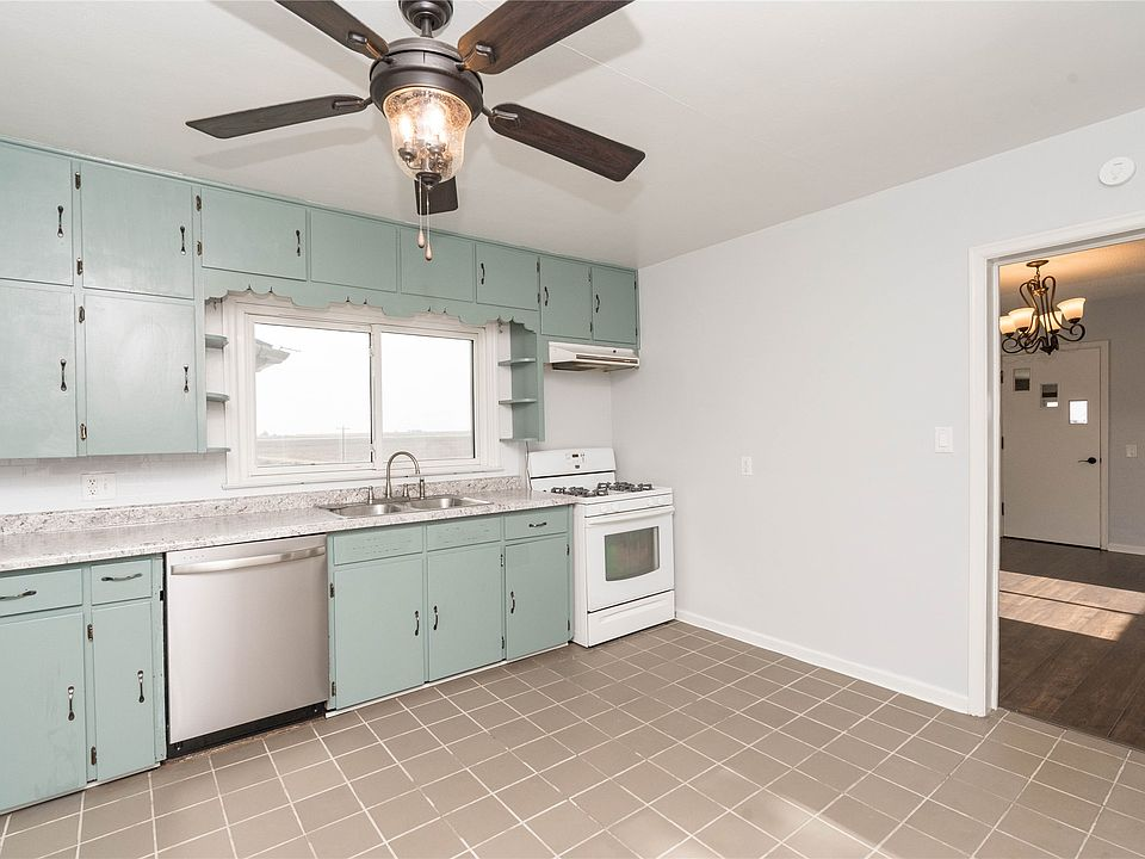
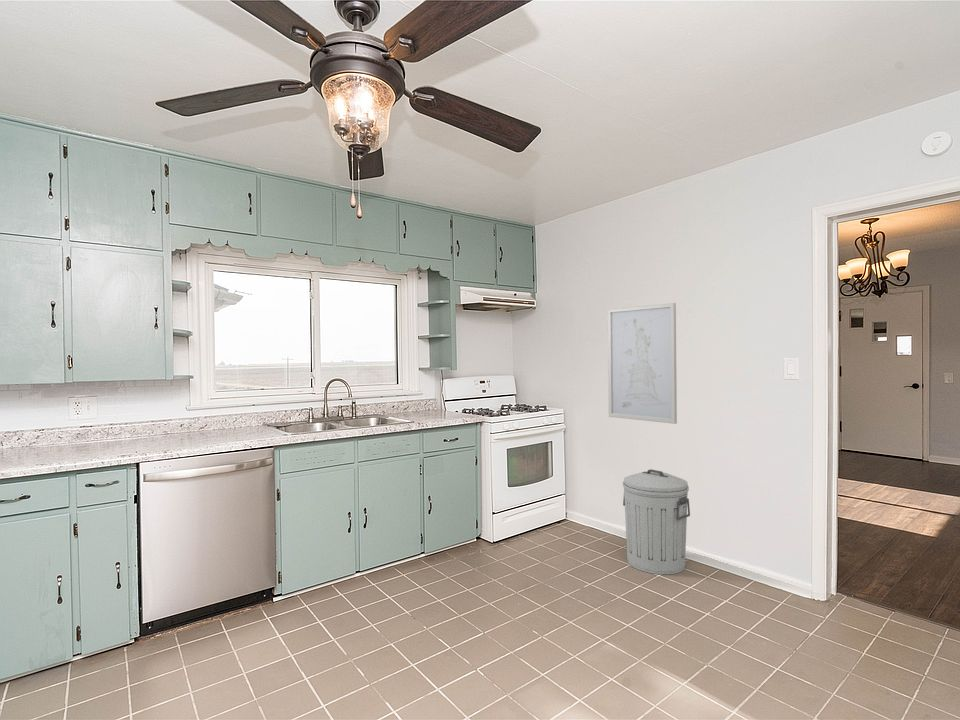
+ trash can (655, 516)
+ wall art (640, 363)
